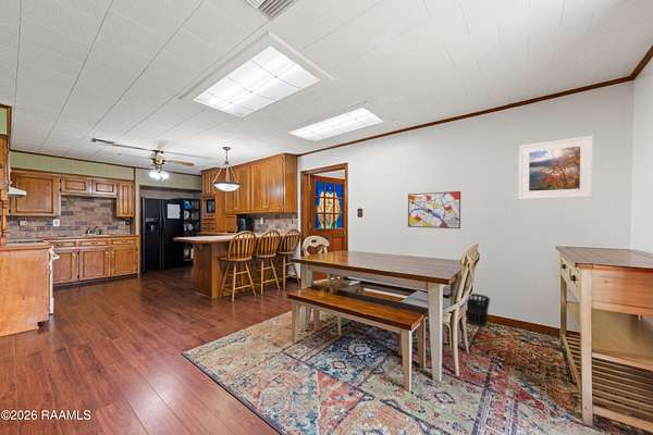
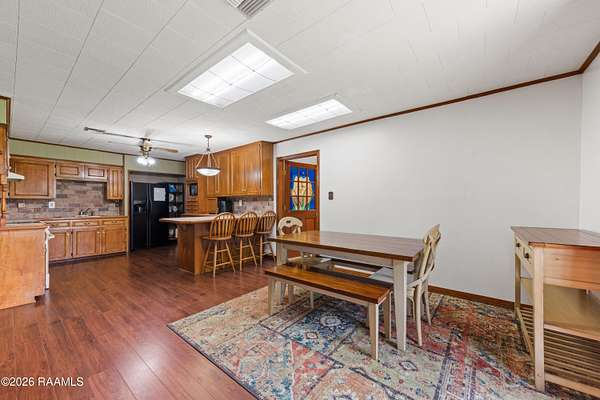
- wastebasket (477, 309)
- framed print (553, 170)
- wall art (432, 210)
